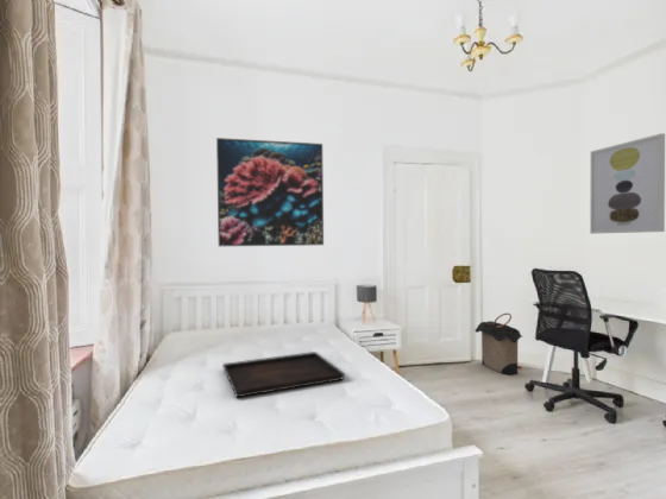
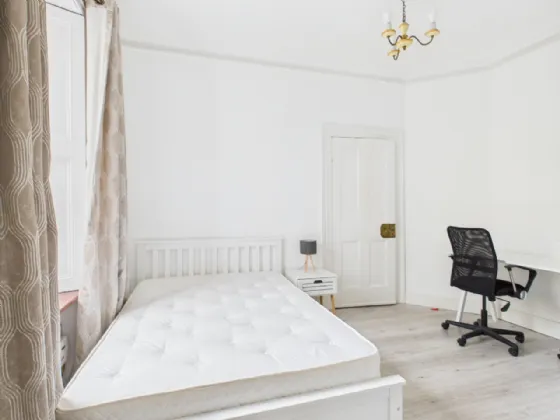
- serving tray (281, 371)
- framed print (271, 192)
- wall art (623, 188)
- laundry hamper (497, 340)
